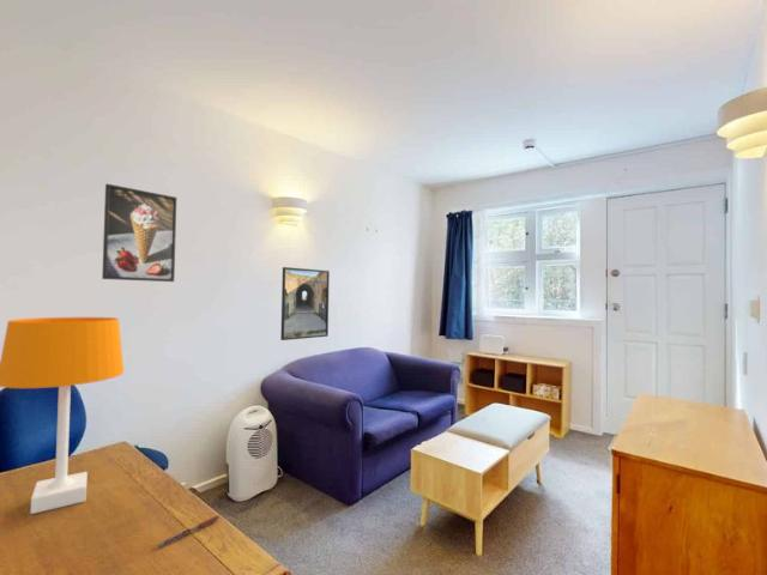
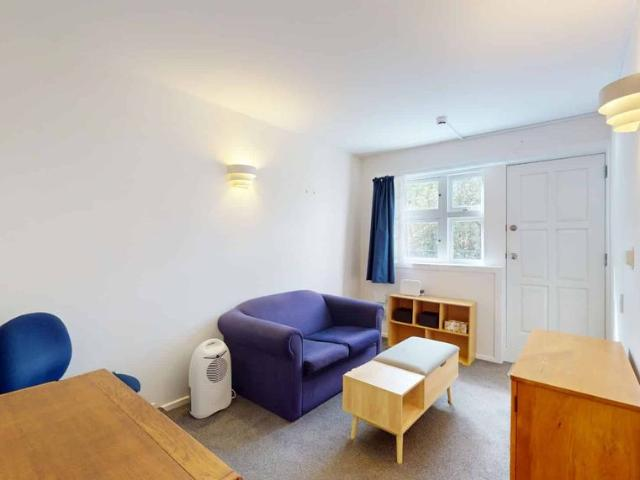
- desk lamp (64, 408)
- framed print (141, 235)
- pen (189, 529)
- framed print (306, 303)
